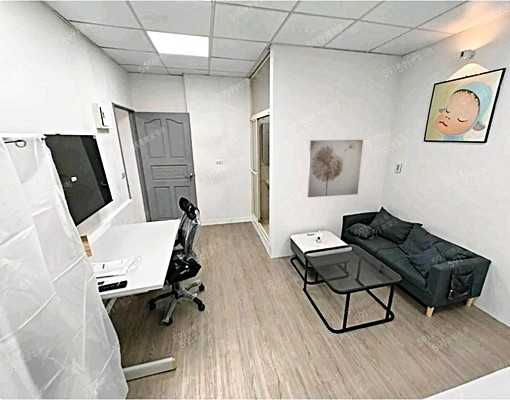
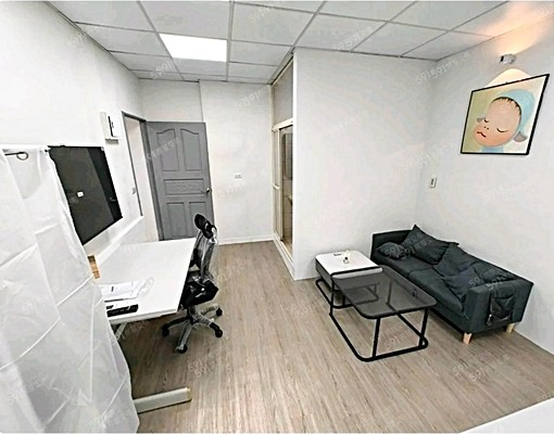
- wall art (334, 168)
